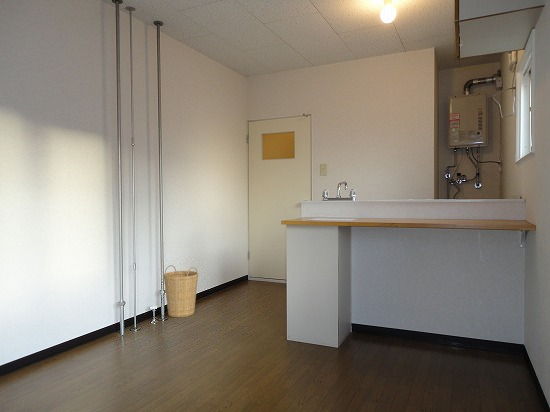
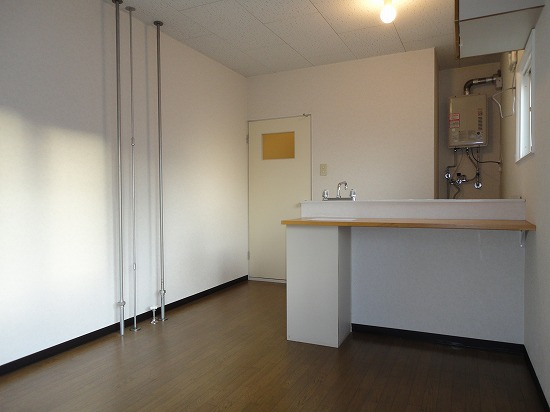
- basket (181, 289)
